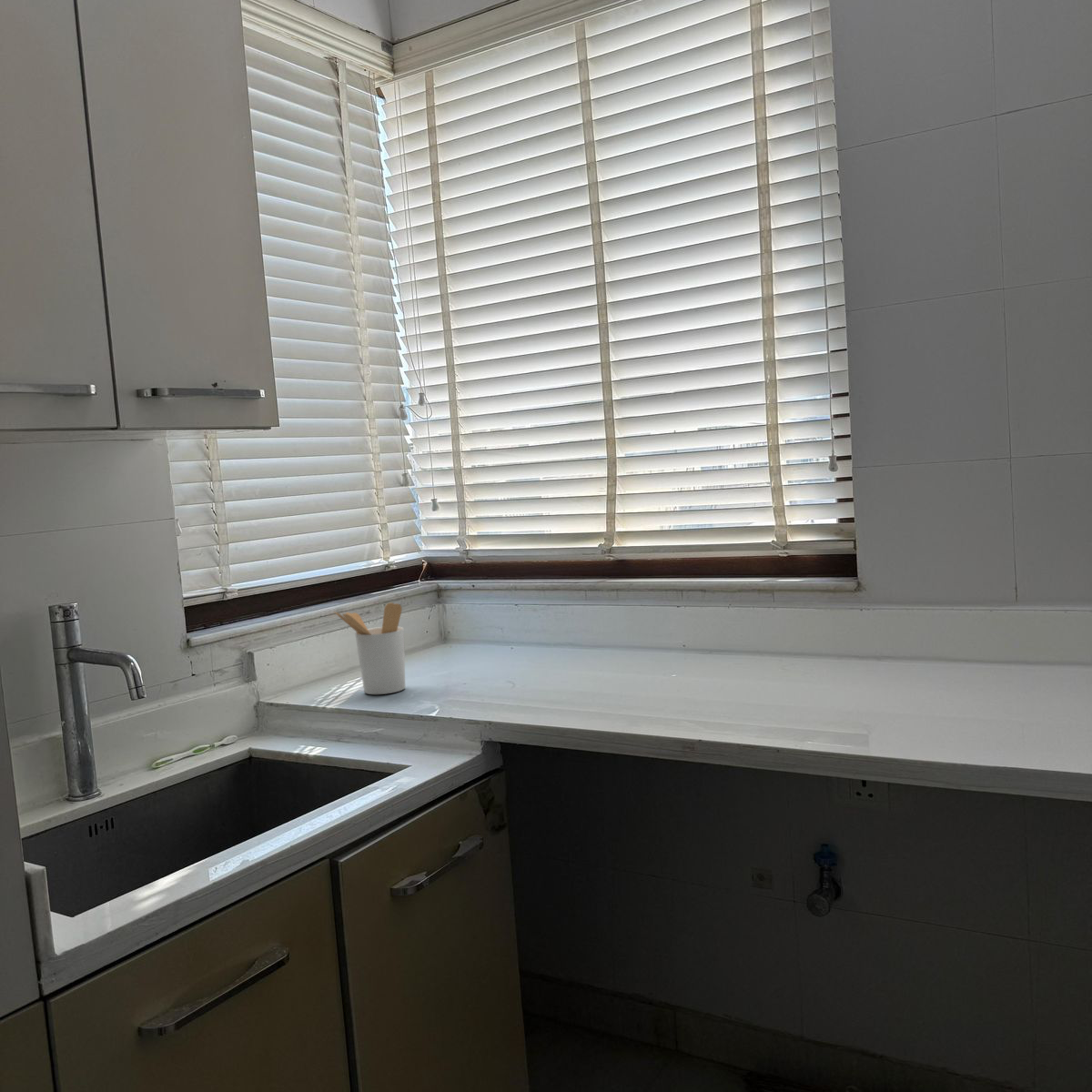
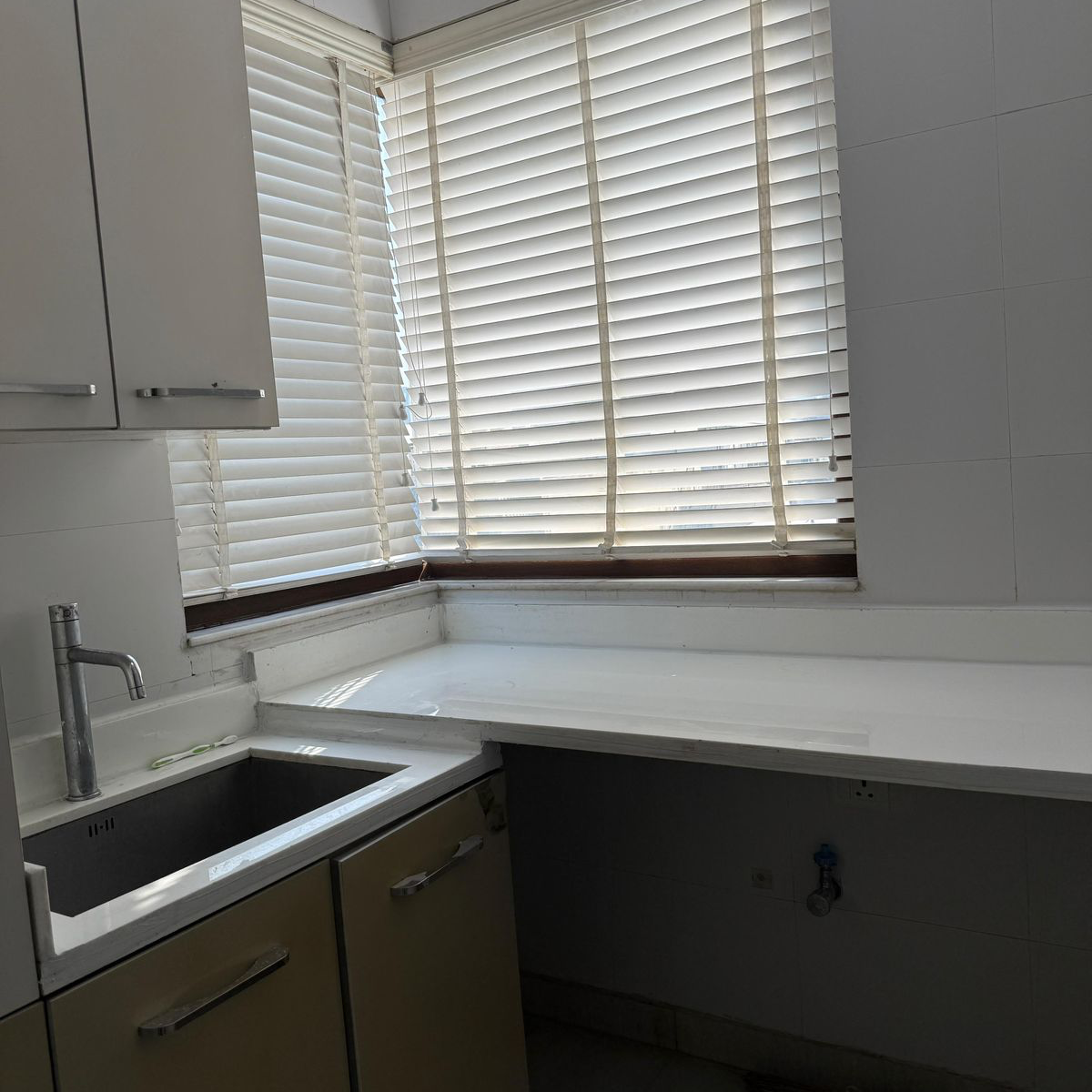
- utensil holder (370, 648)
